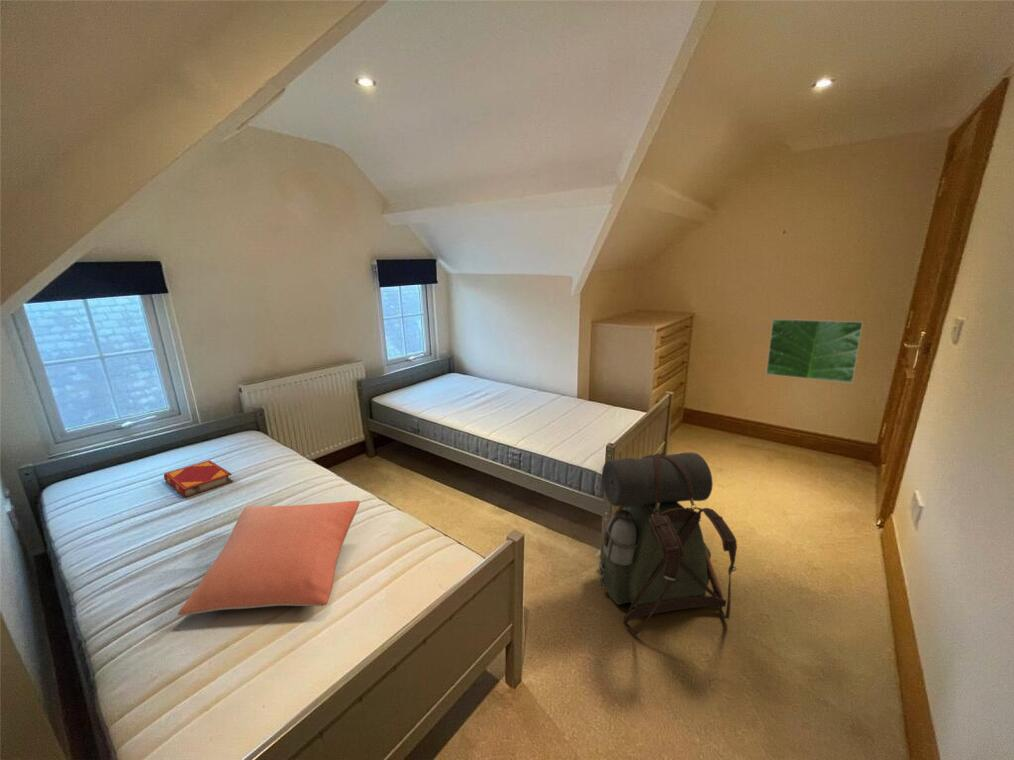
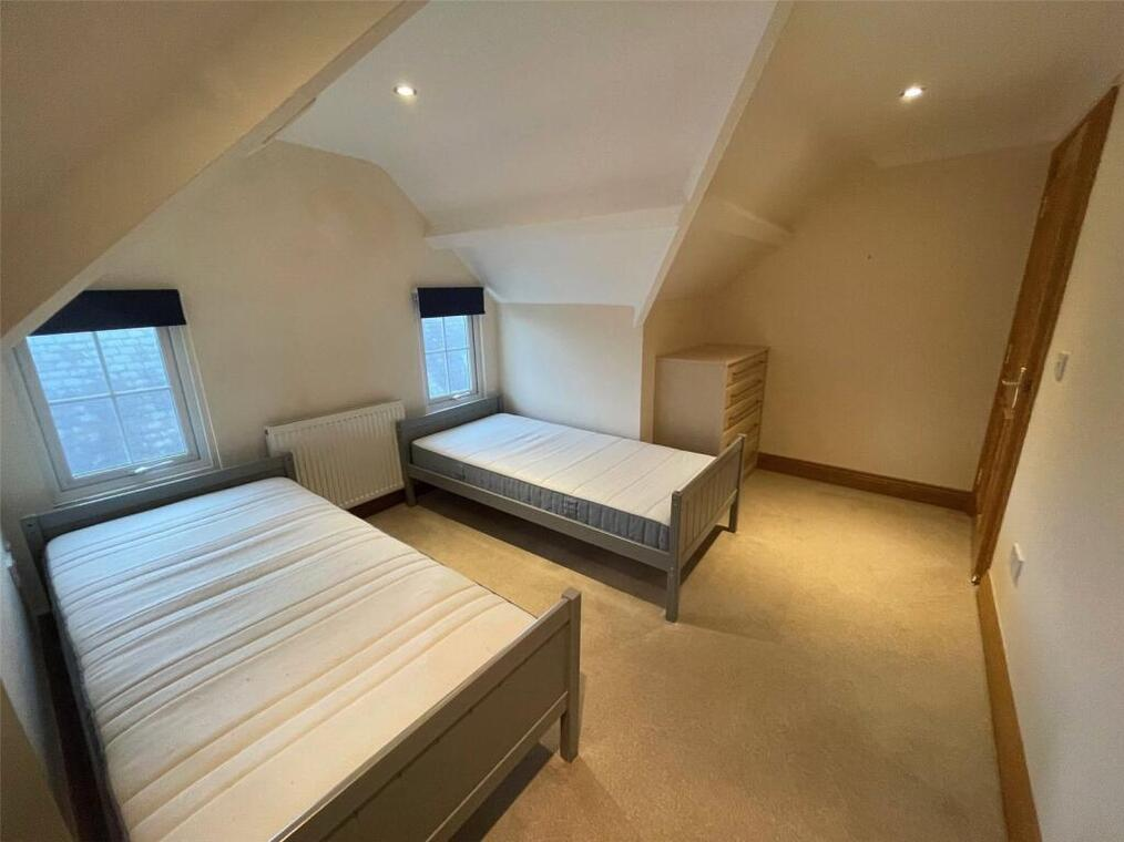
- backpack (665, 534)
- pillow (281, 550)
- hardback book (198, 477)
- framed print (811, 349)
